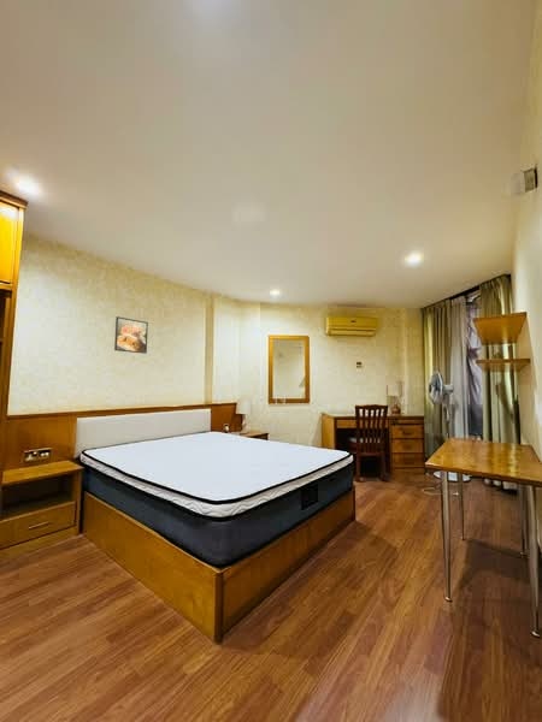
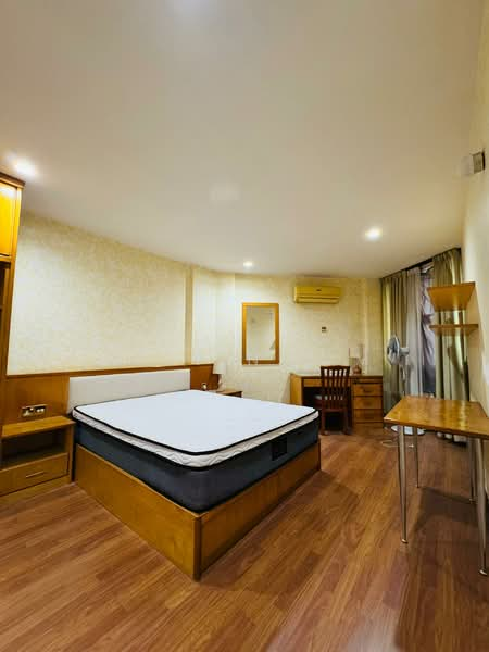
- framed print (131, 336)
